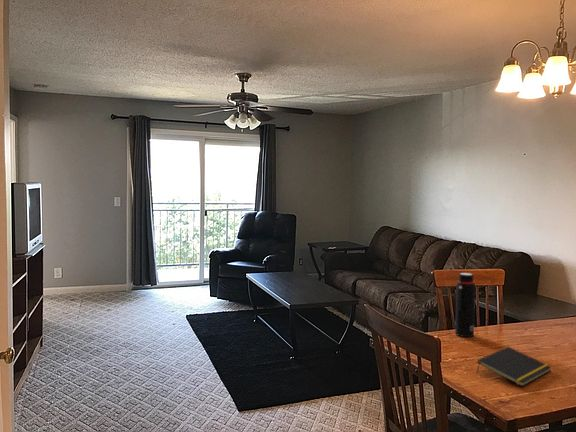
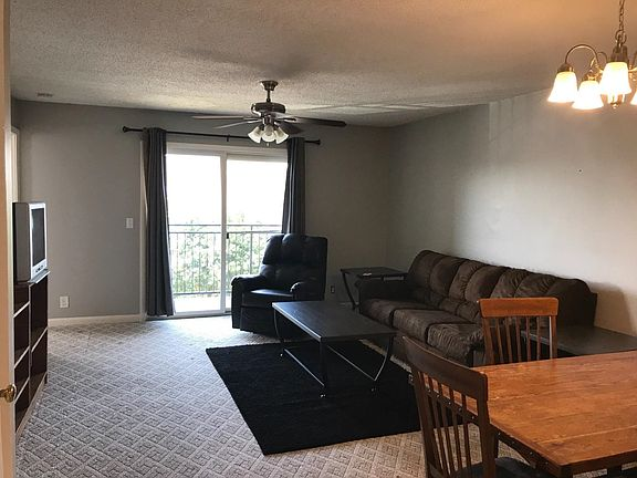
- notepad (514, 365)
- water bottle (464, 304)
